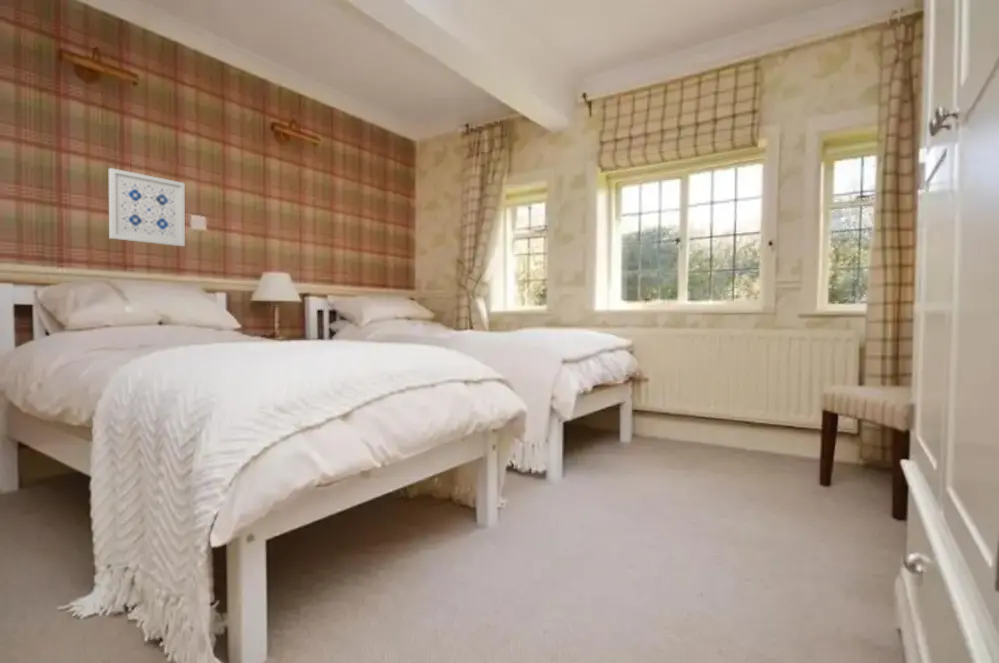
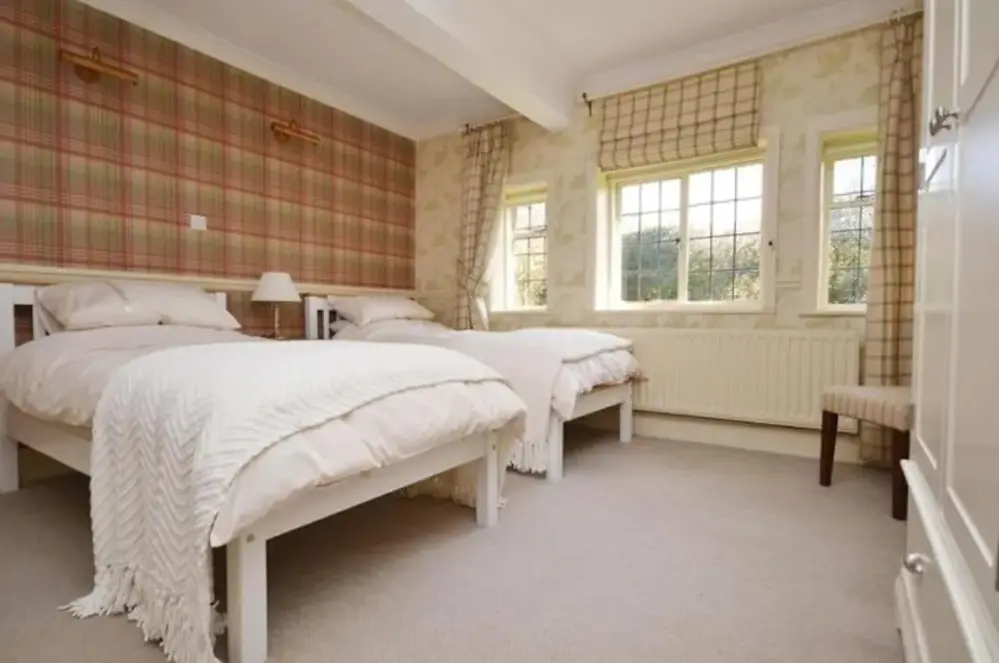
- wall art (148, 209)
